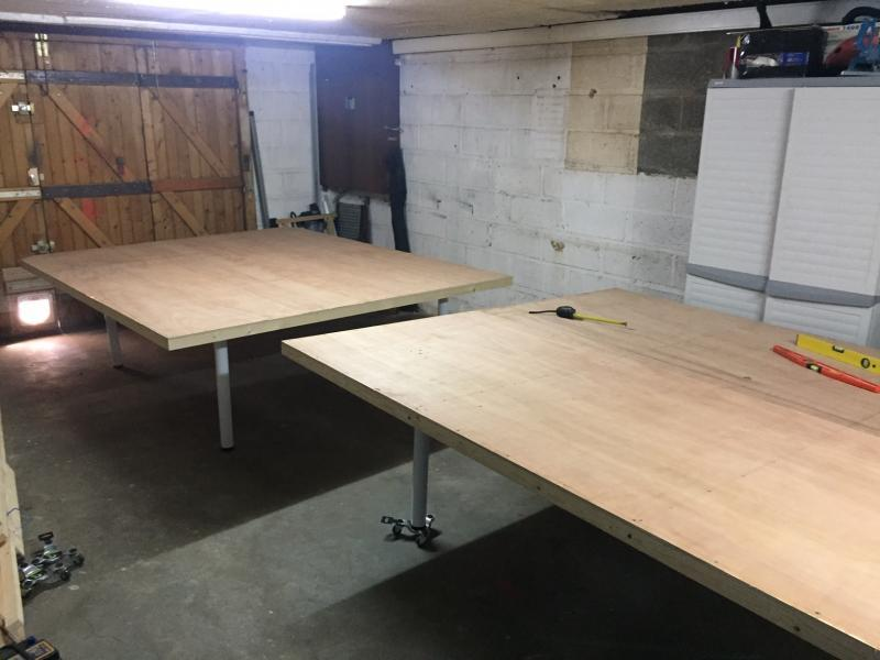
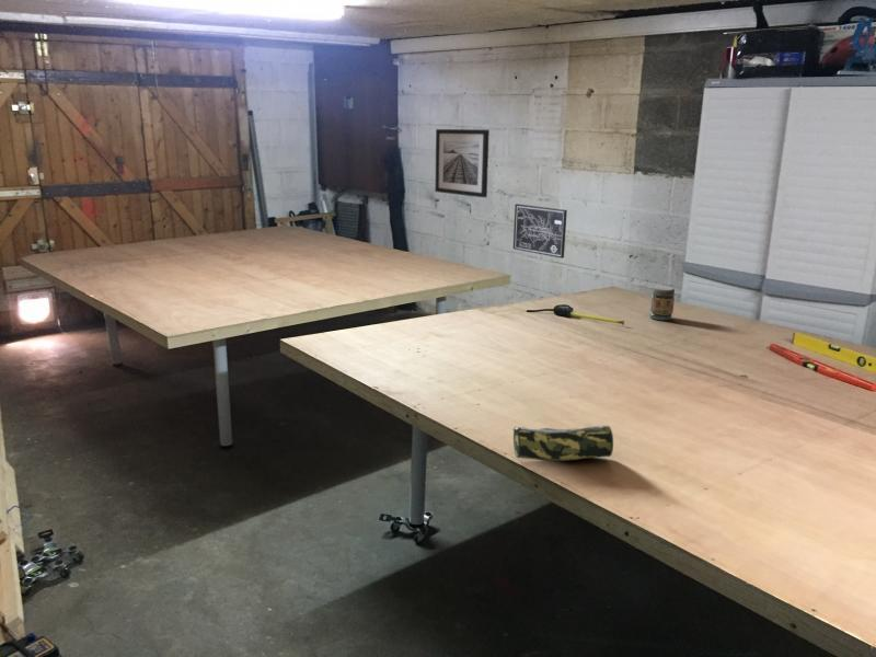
+ pencil case (560, 442)
+ wall art (460, 162)
+ wall art (539, 230)
+ jar (661, 302)
